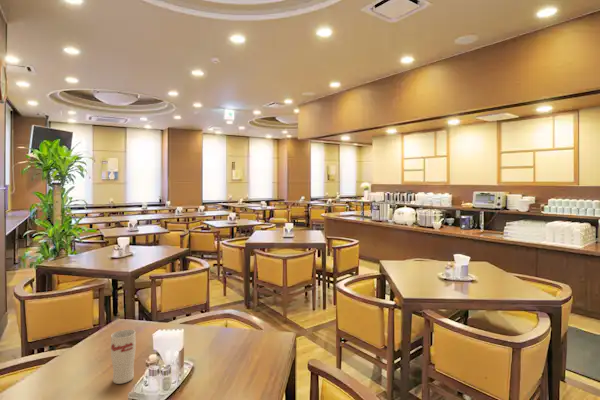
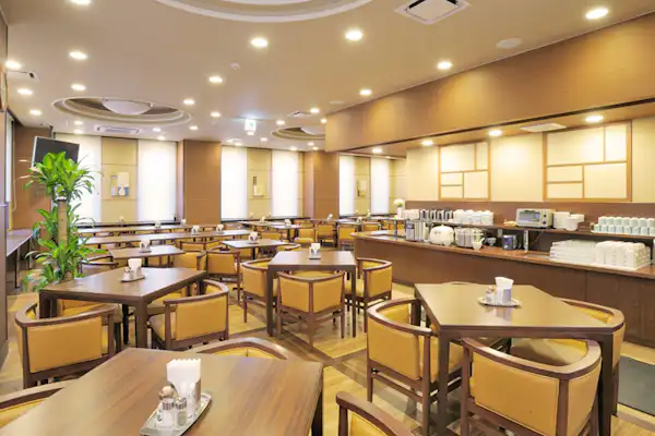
- cup (123, 356)
